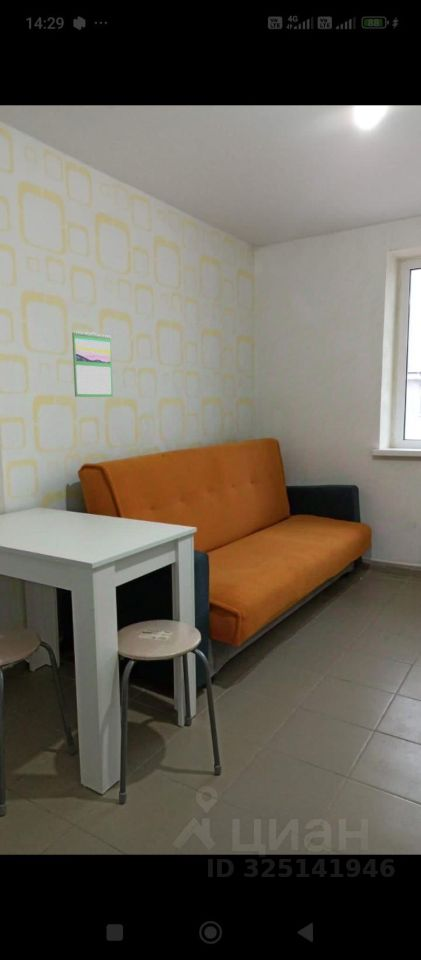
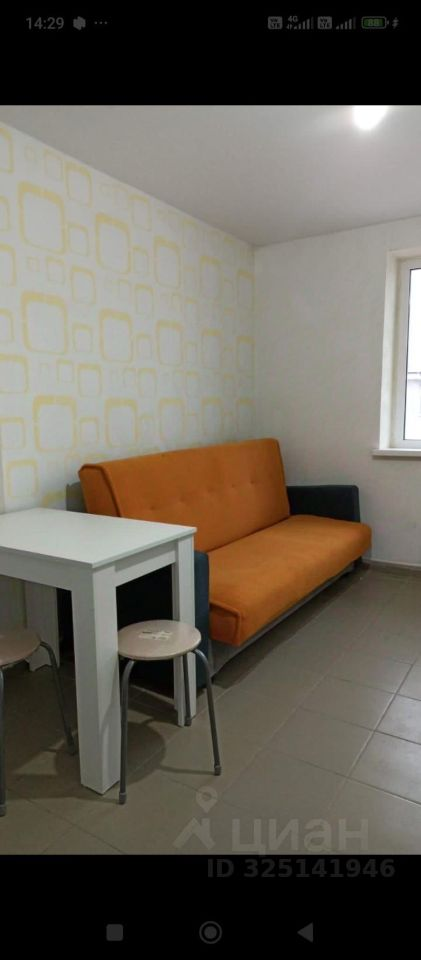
- calendar (93, 364)
